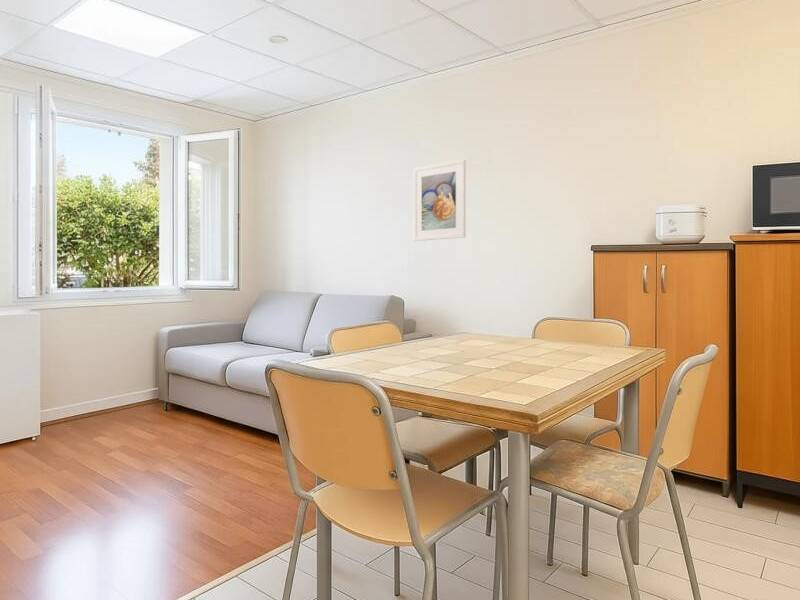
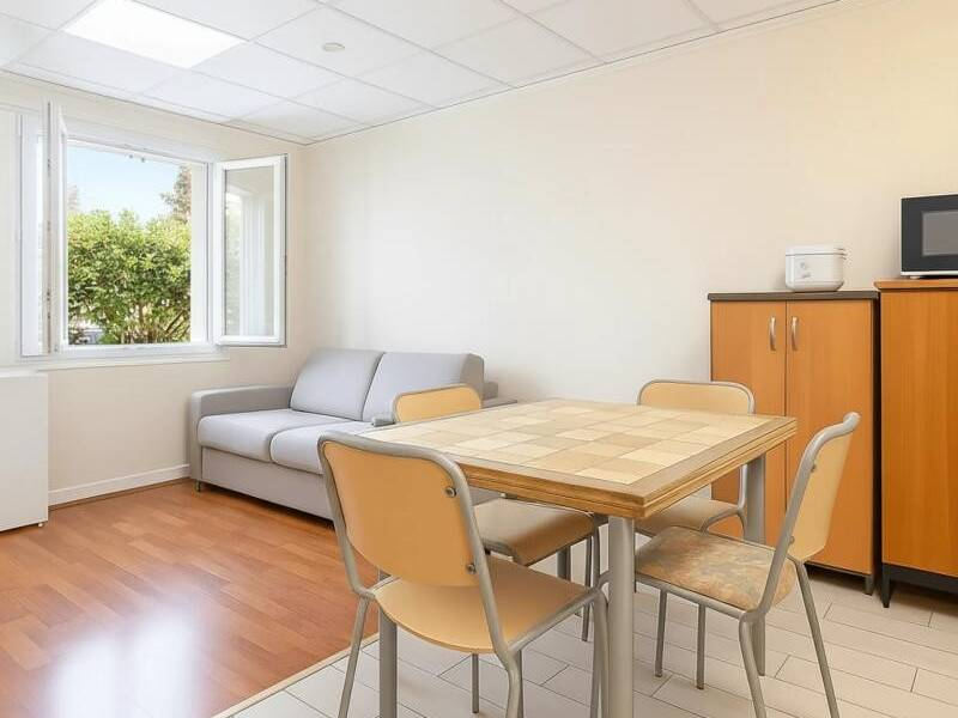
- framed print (438, 201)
